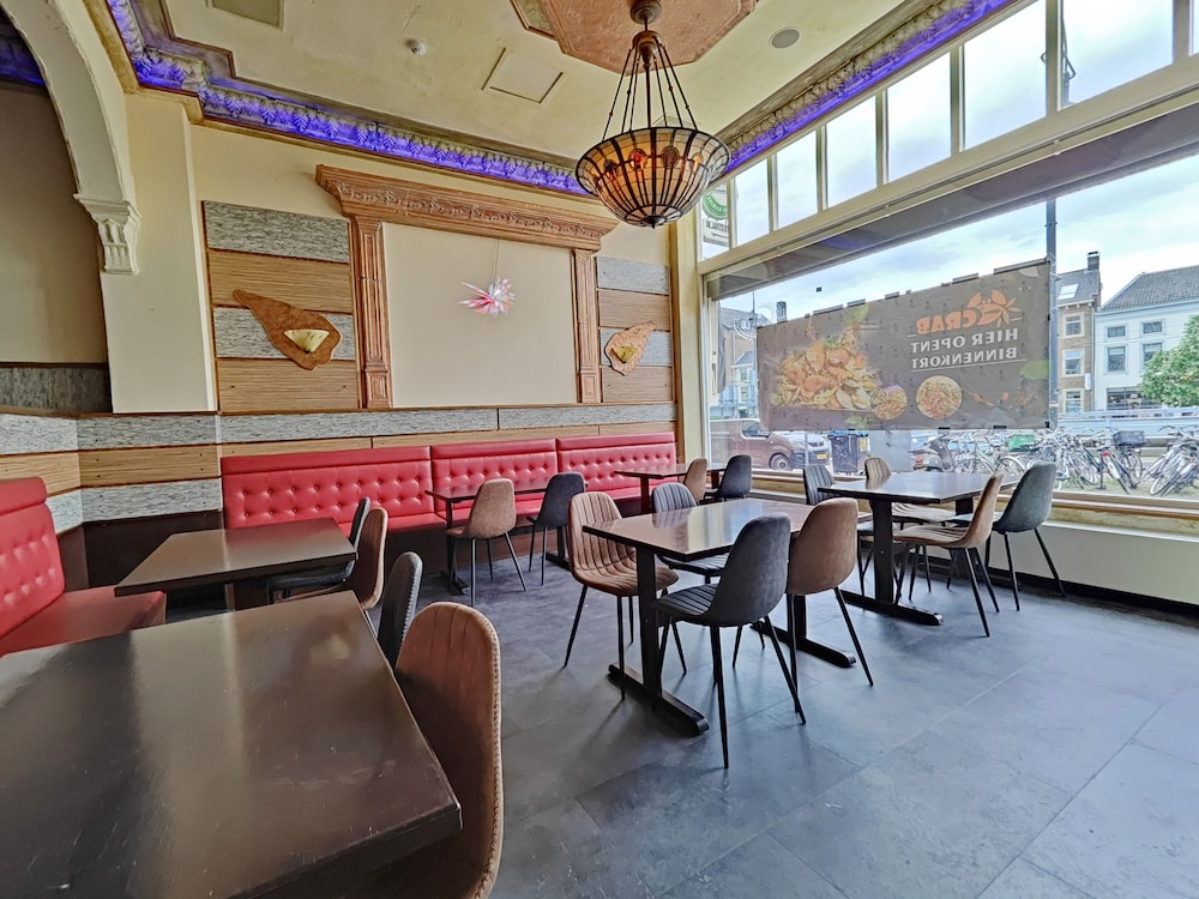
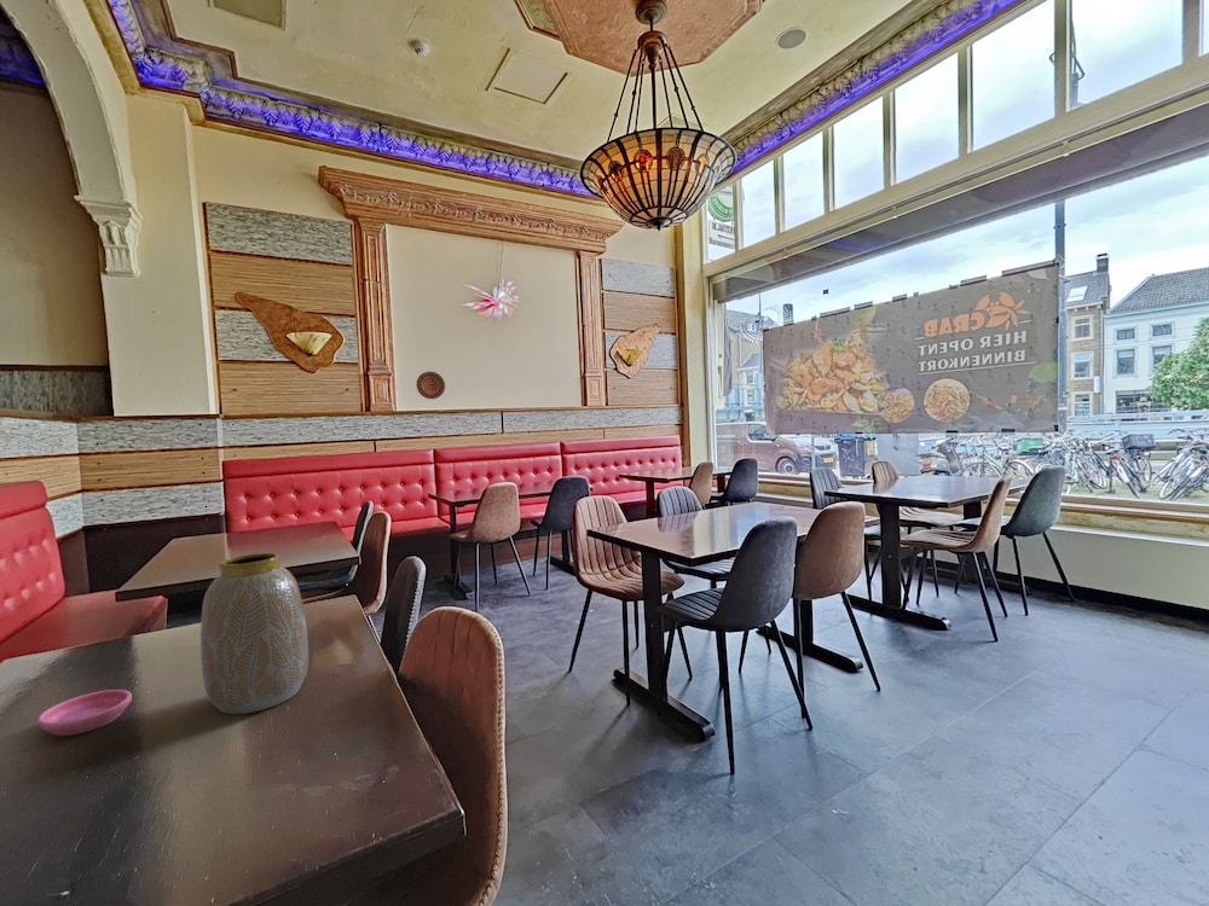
+ saucer (86, 713)
+ vase (255, 628)
+ decorative plate (430, 385)
